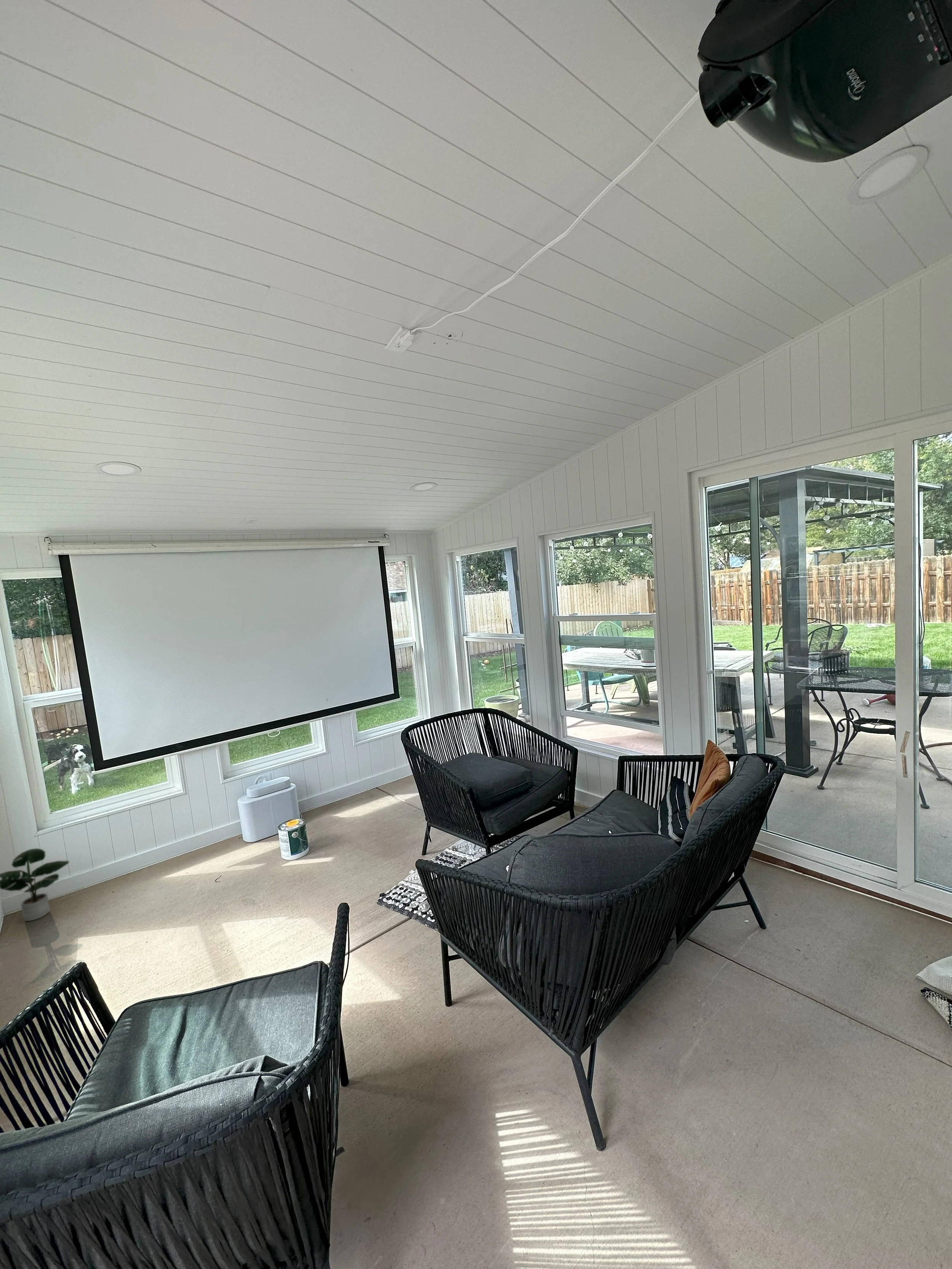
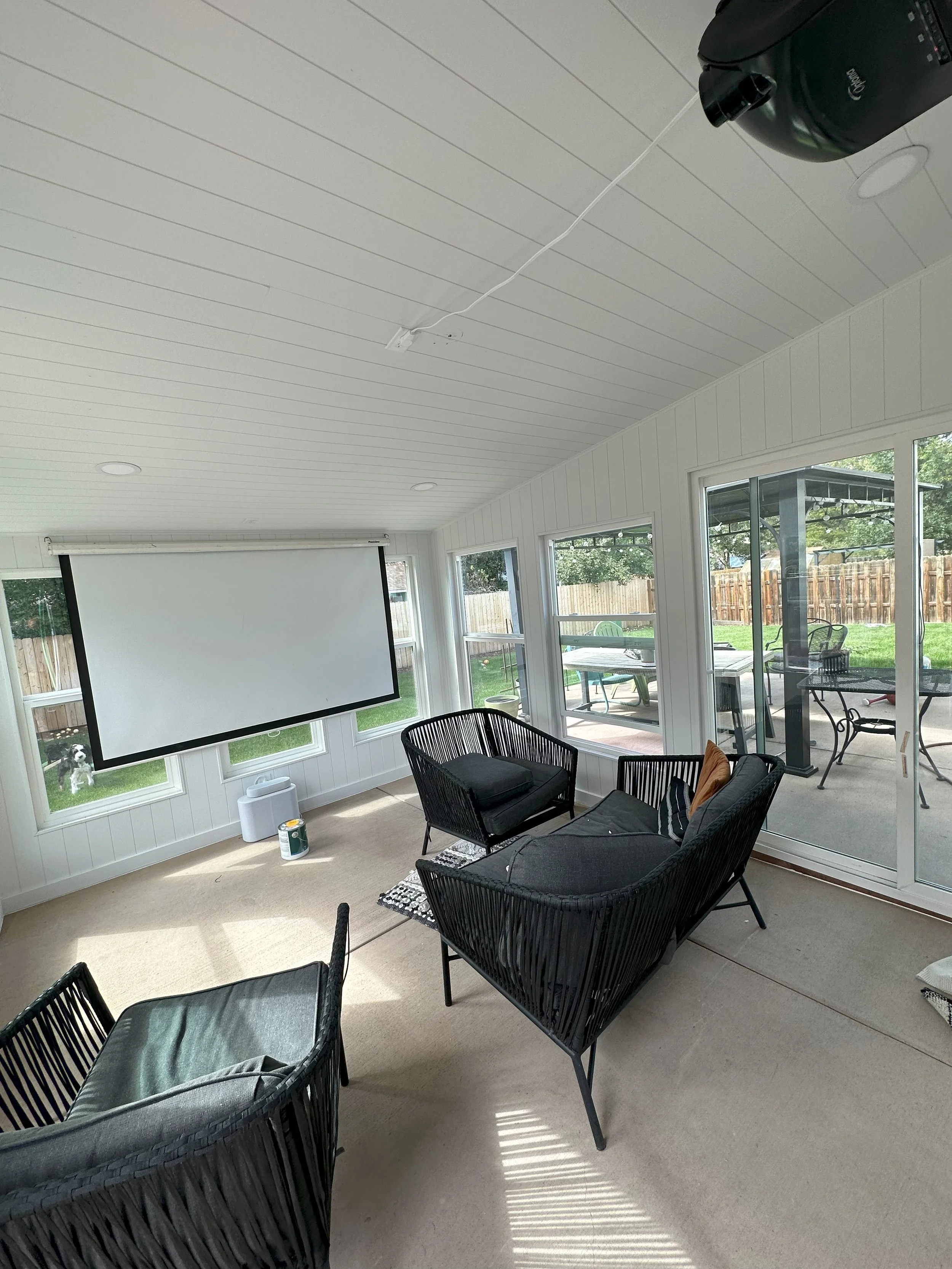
- potted plant (36, 885)
